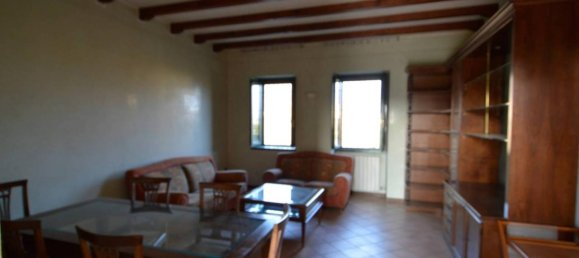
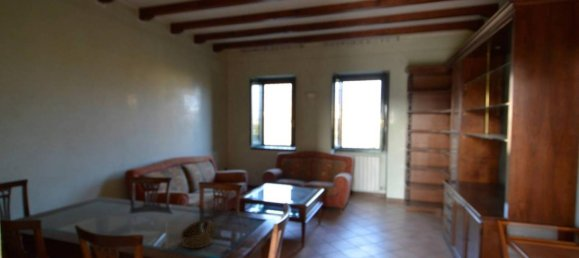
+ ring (197, 232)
